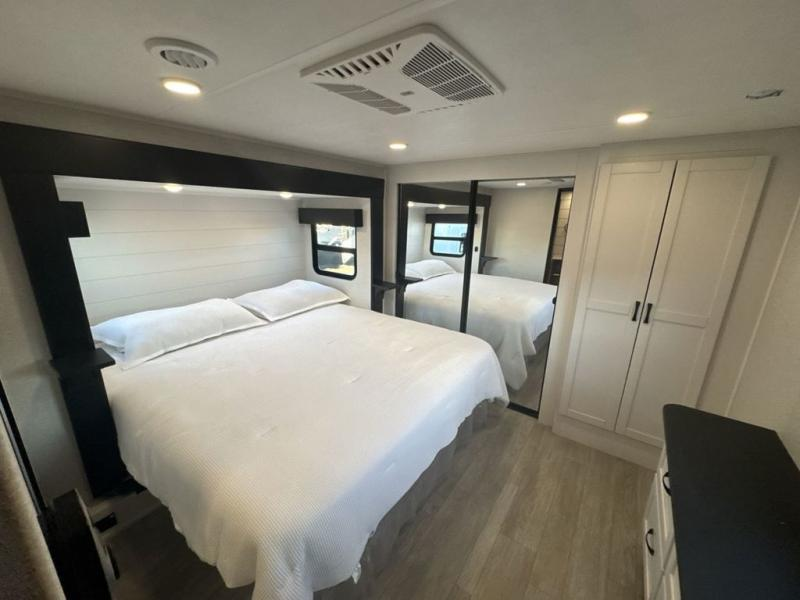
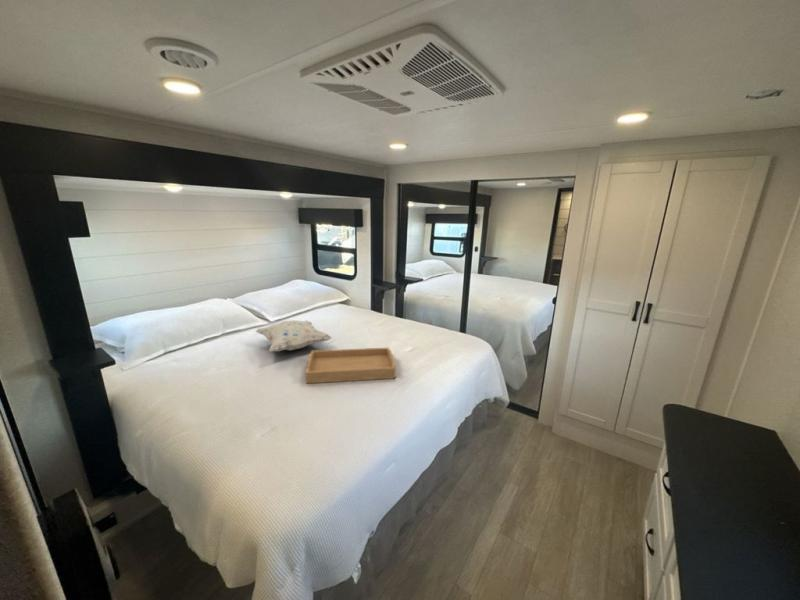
+ serving tray (351, 362)
+ decorative pillow (292, 334)
